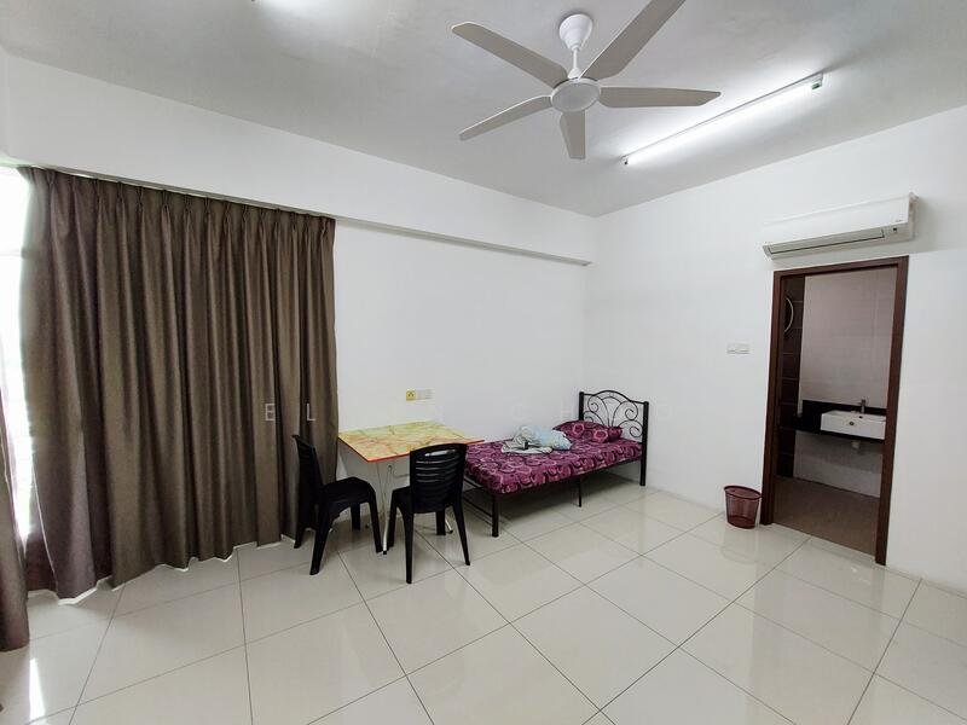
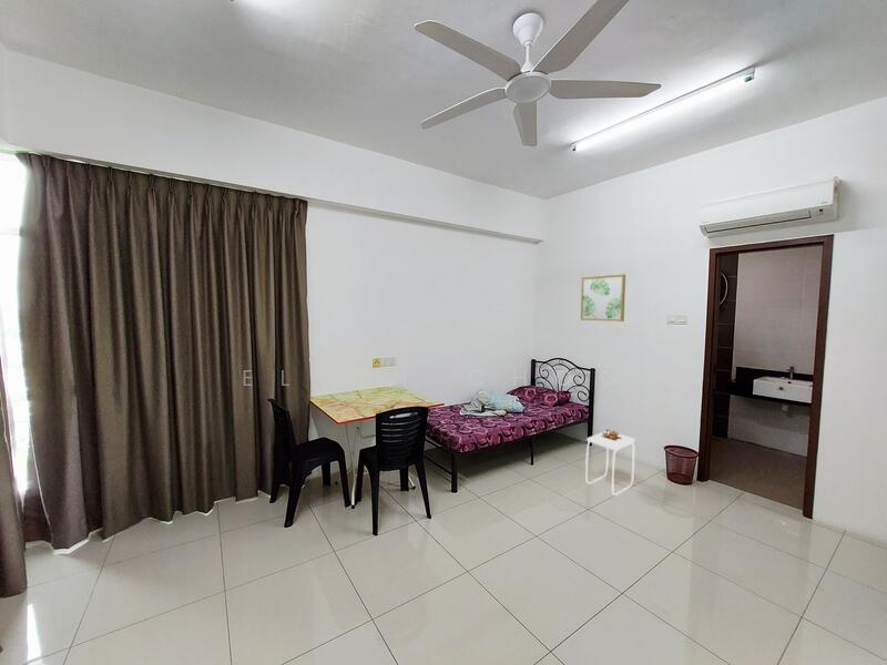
+ side table (608, 457)
+ wall art (601, 298)
